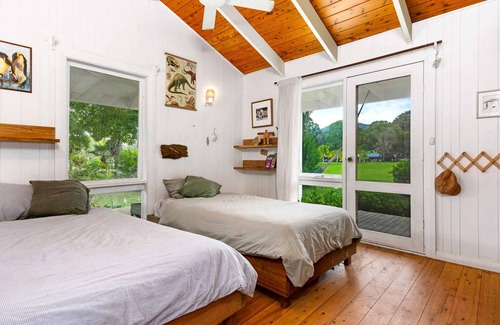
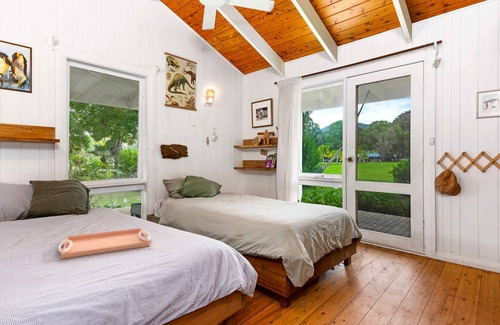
+ serving tray (107, 240)
